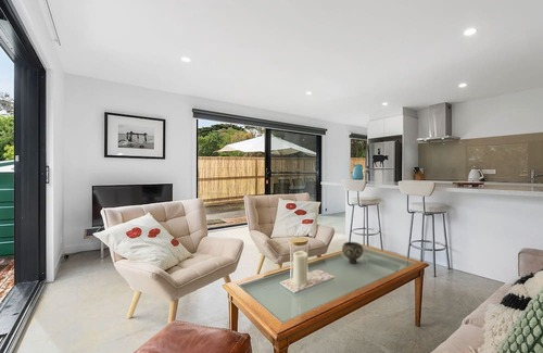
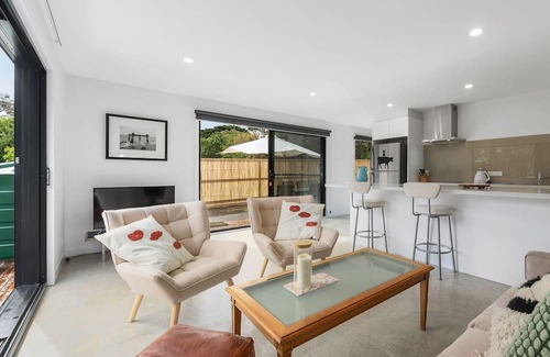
- bowl (352, 252)
